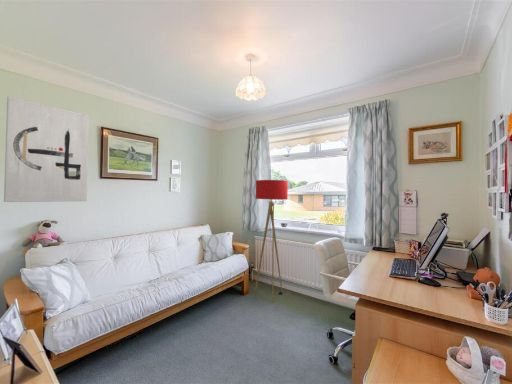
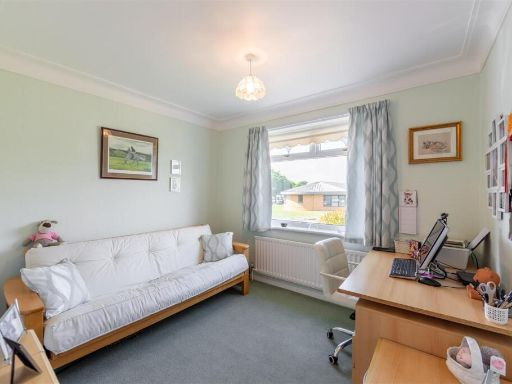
- wall art (50, 154)
- floor lamp (273, 237)
